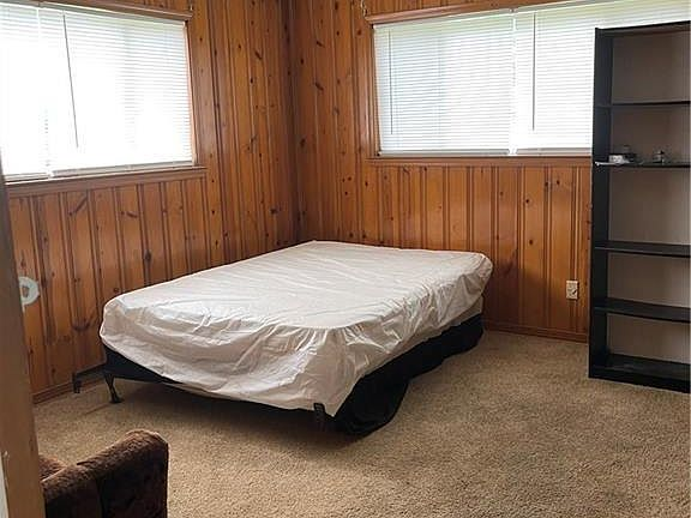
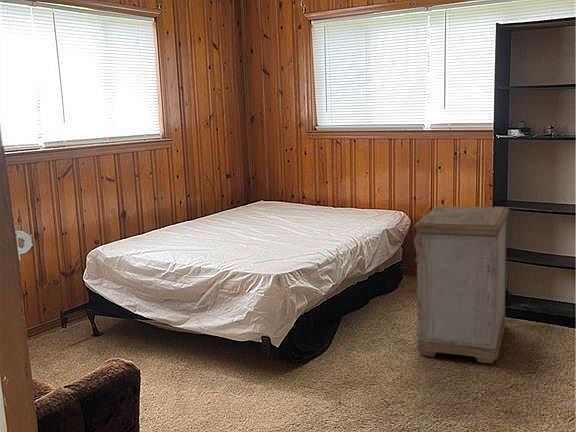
+ nightstand (463, 278)
